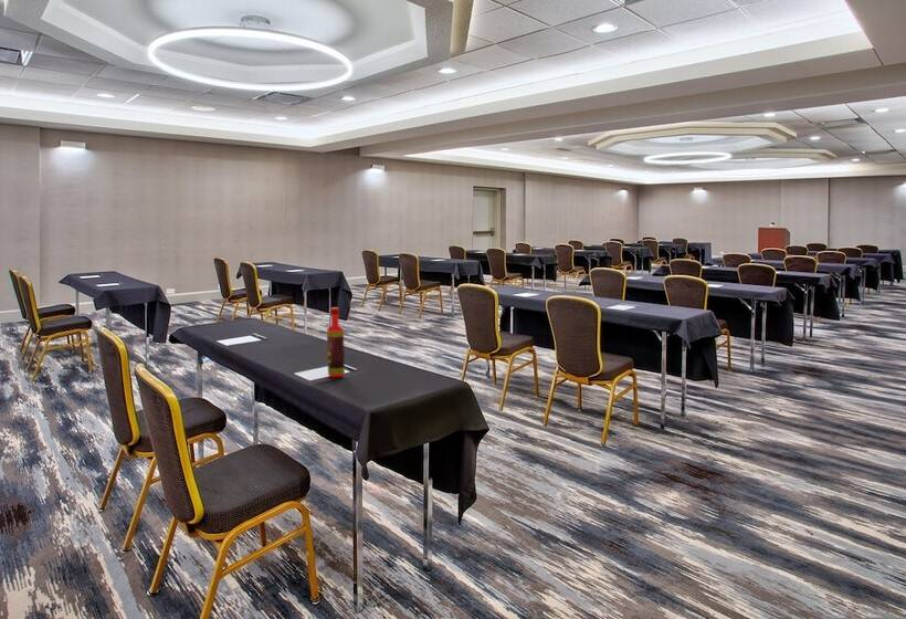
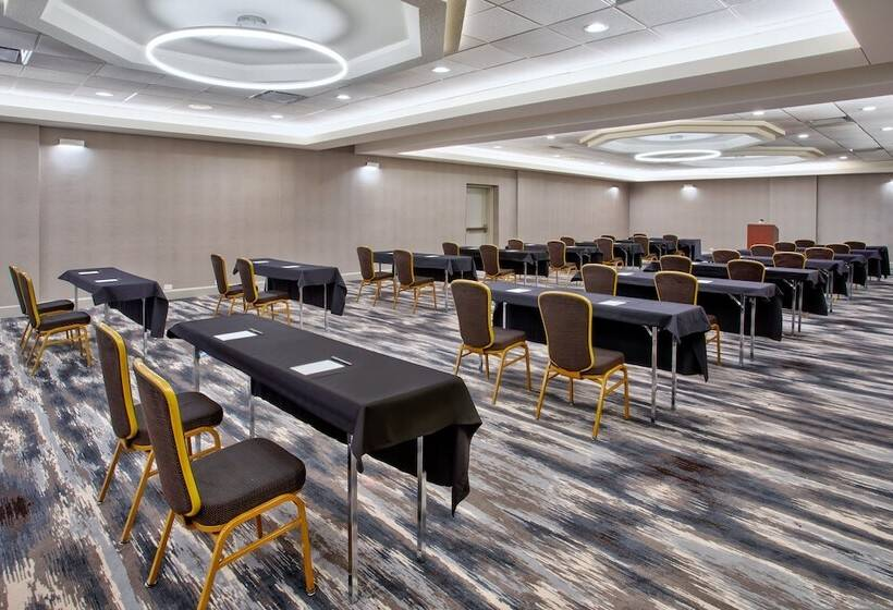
- bottle (335, 342)
